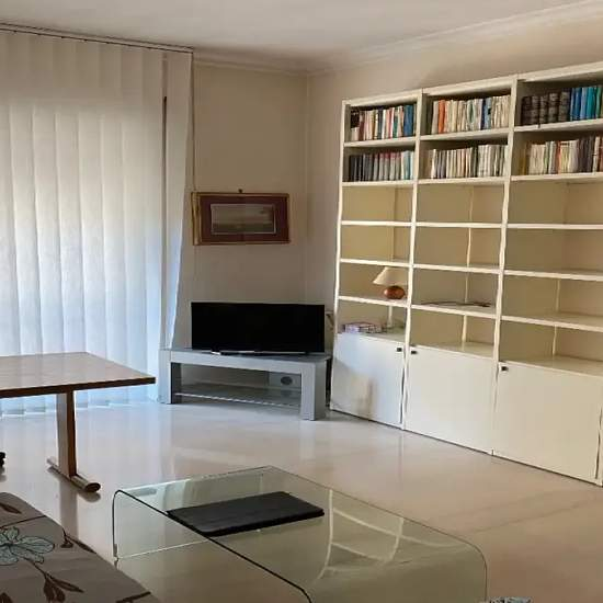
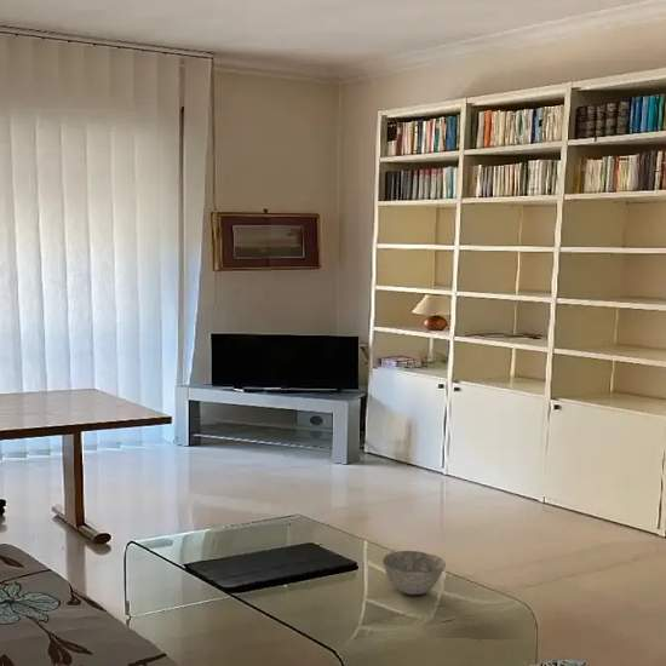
+ bowl (413, 576)
